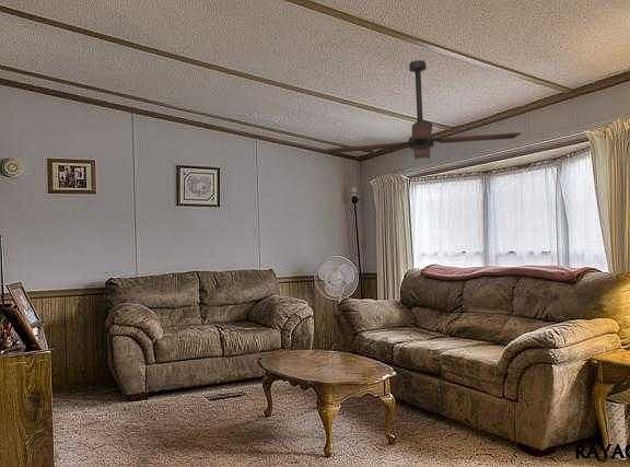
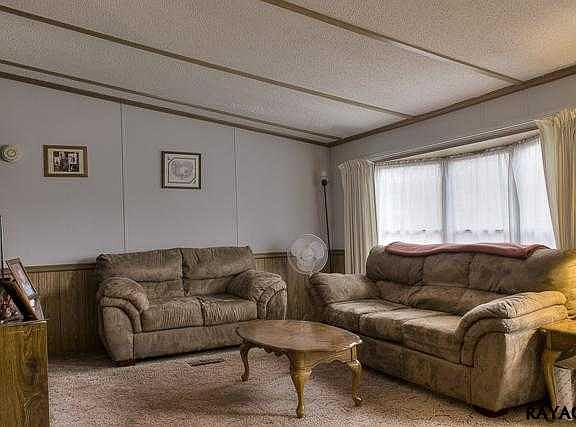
- ceiling fan (419, 106)
